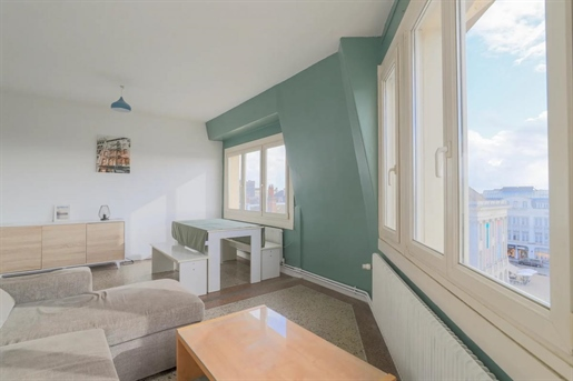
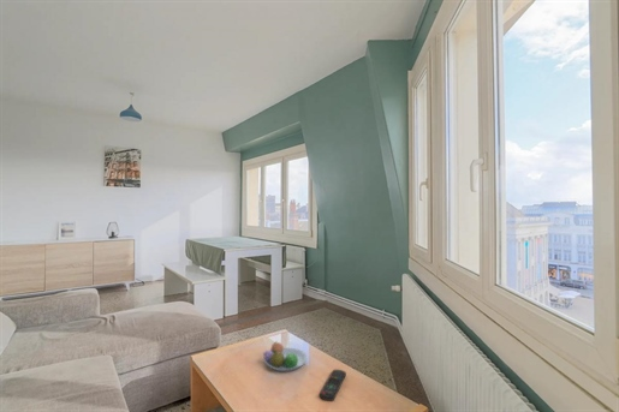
+ remote control (333, 383)
+ fruit bowl (285, 354)
